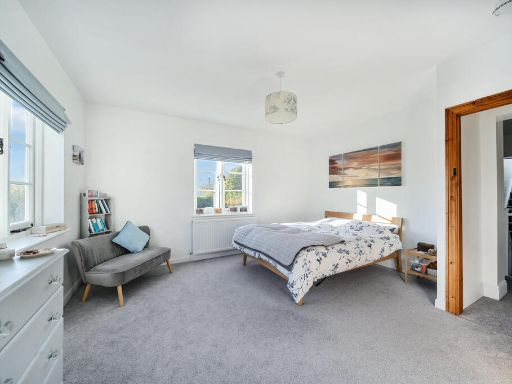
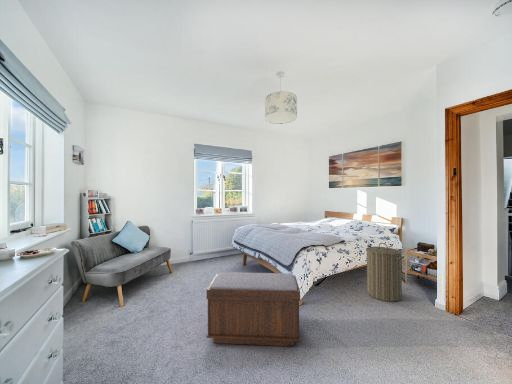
+ bench (254, 305)
+ laundry hamper (383, 268)
